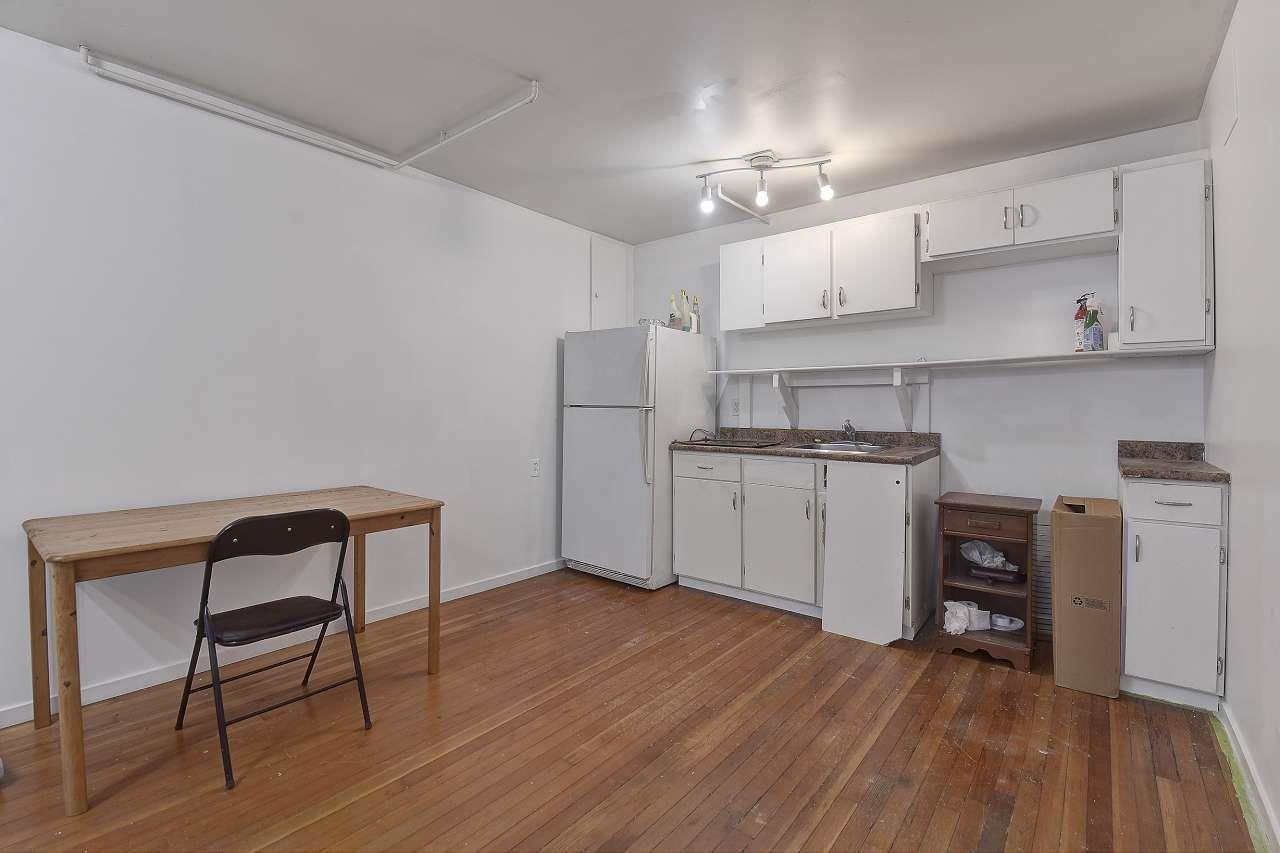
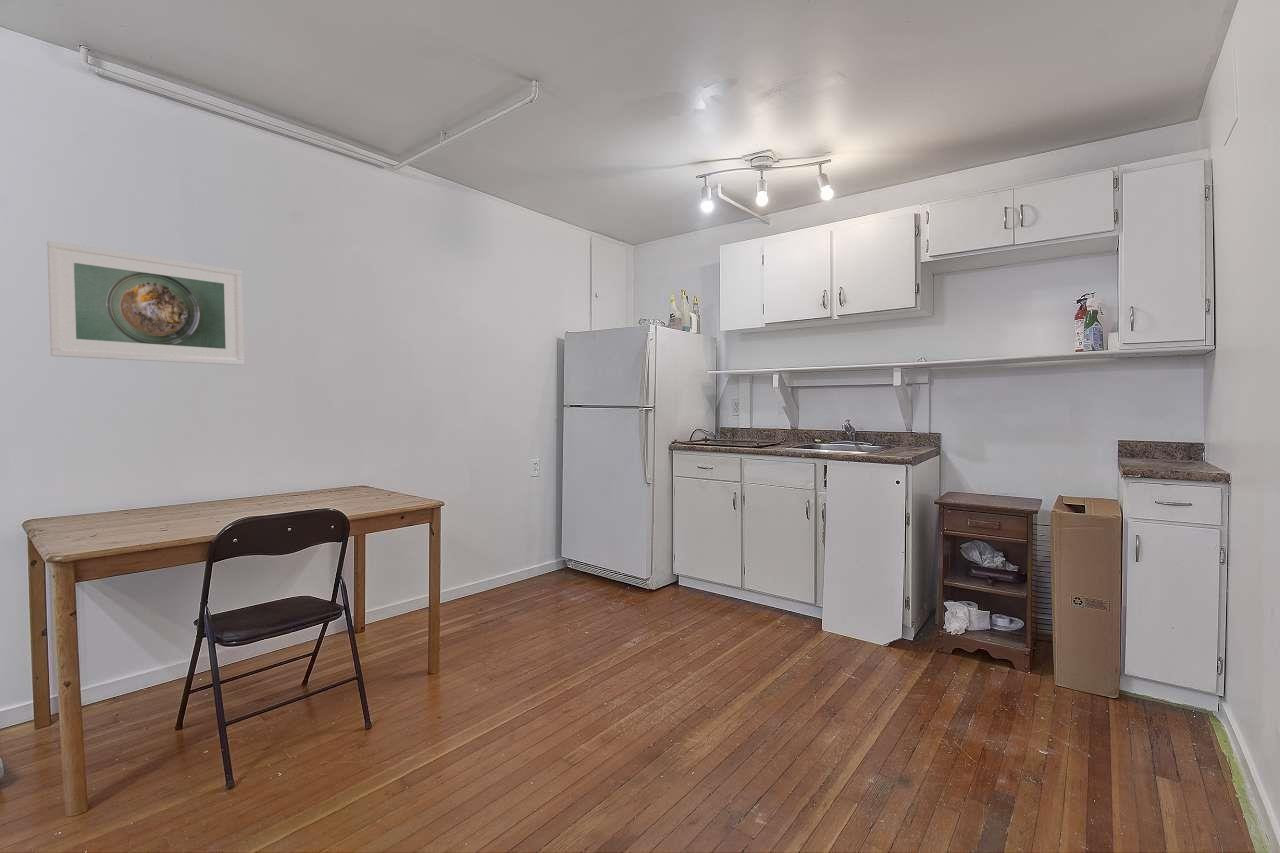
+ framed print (155, 309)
